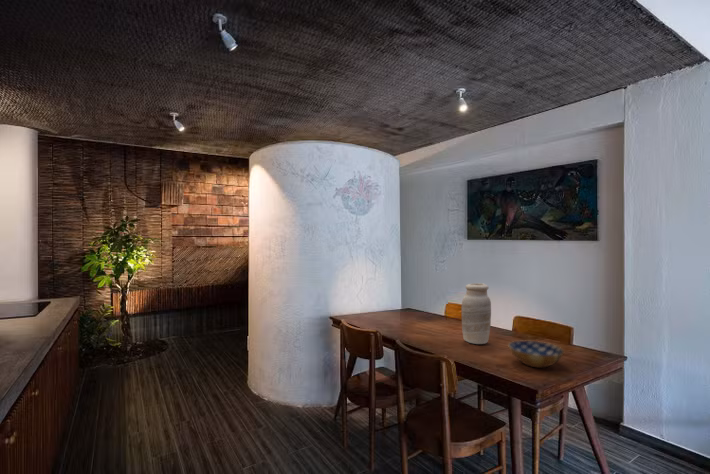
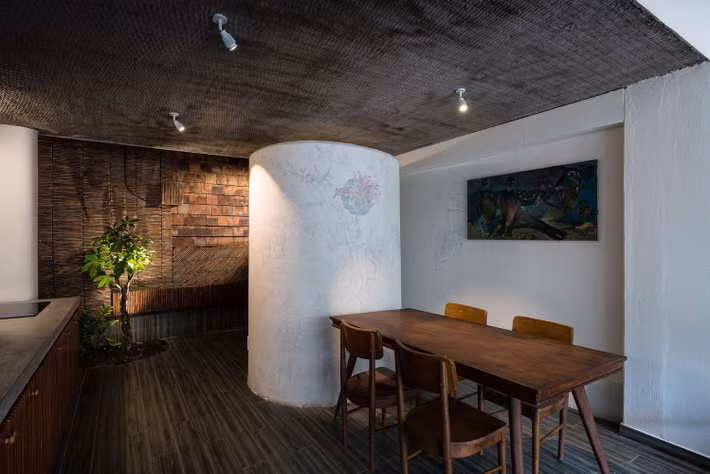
- bowl (535, 355)
- vase (476, 313)
